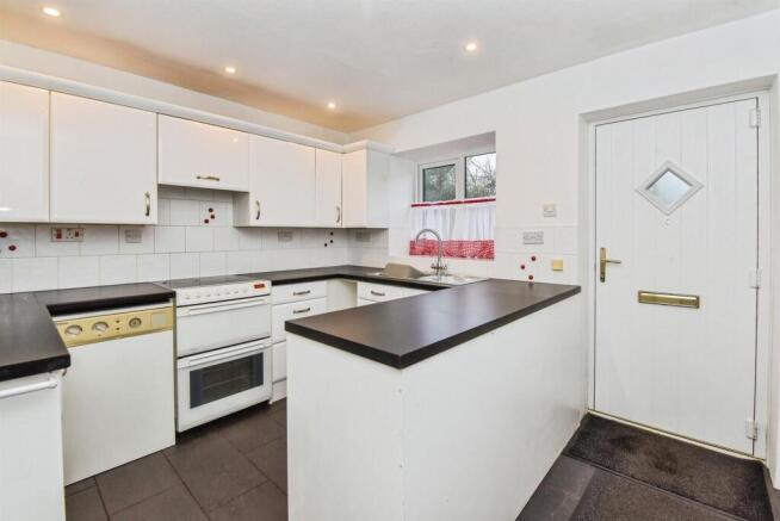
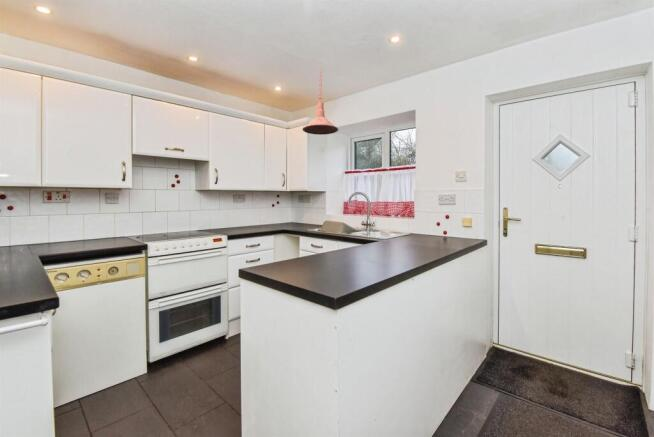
+ pendant light (320, 98)
